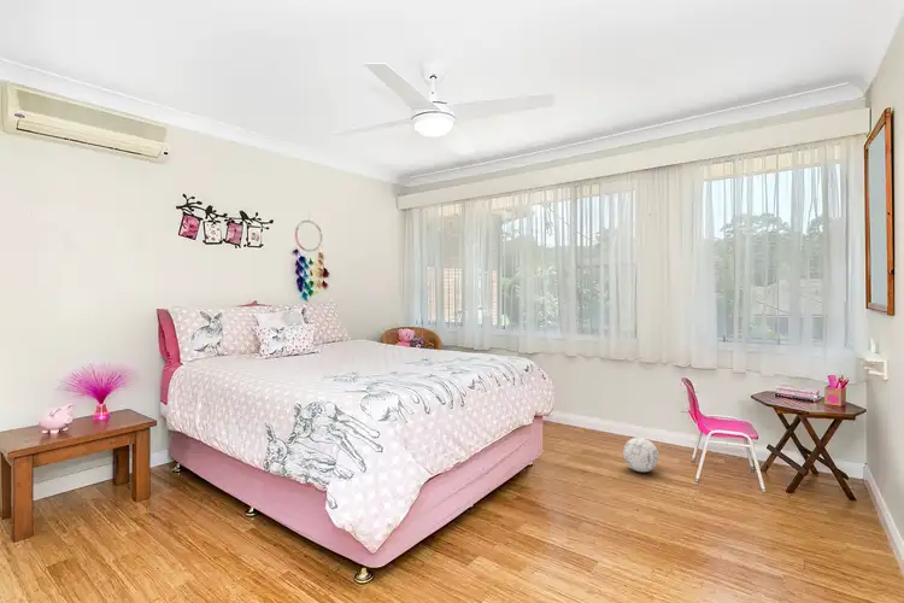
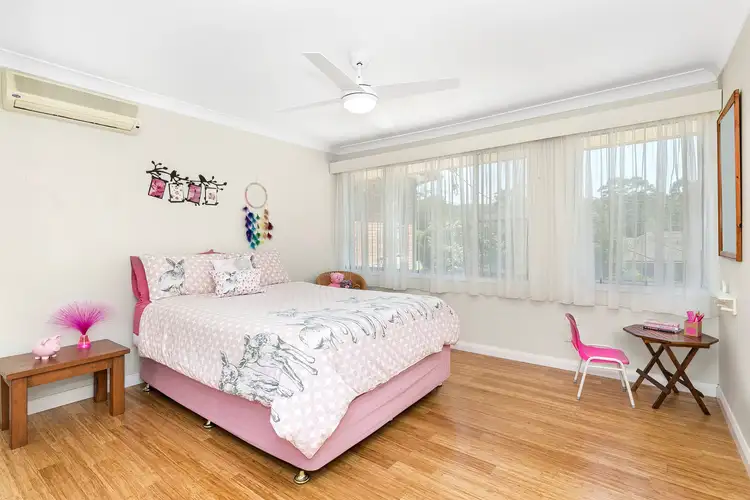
- ball (640, 455)
